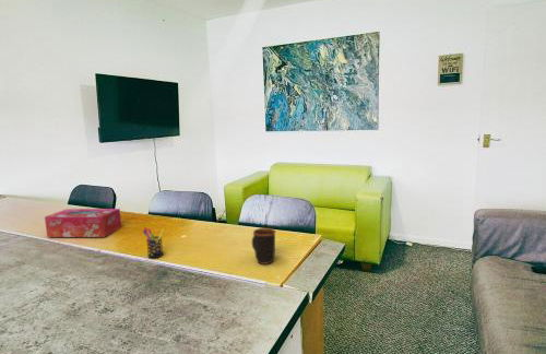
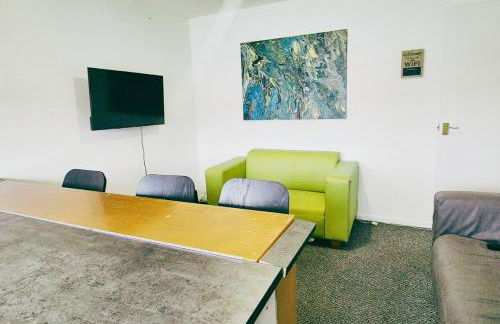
- pen holder (153, 241)
- tissue box (84, 222)
- mug (262, 245)
